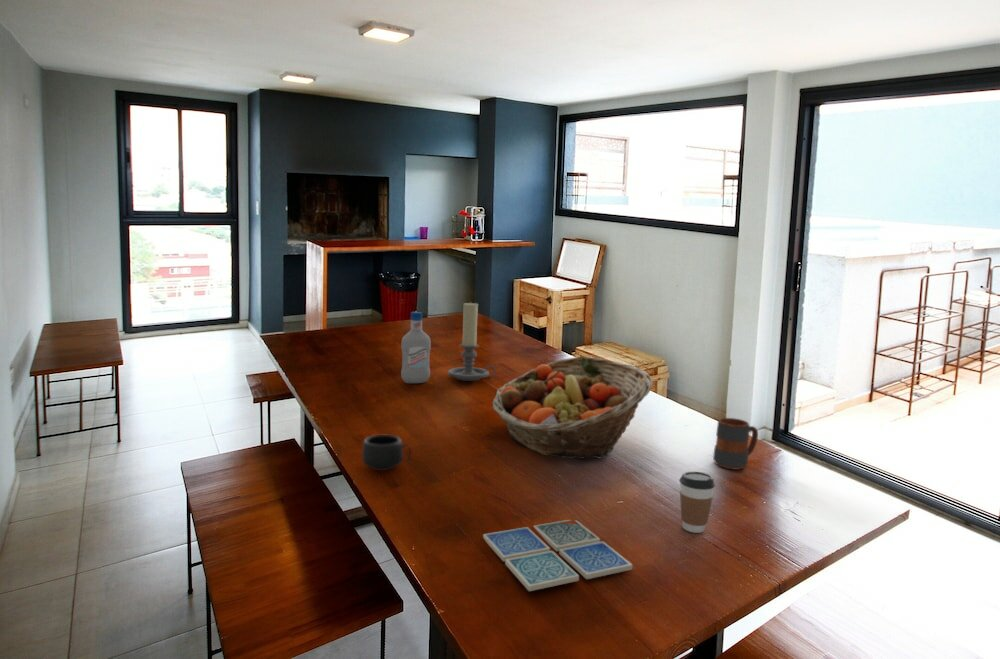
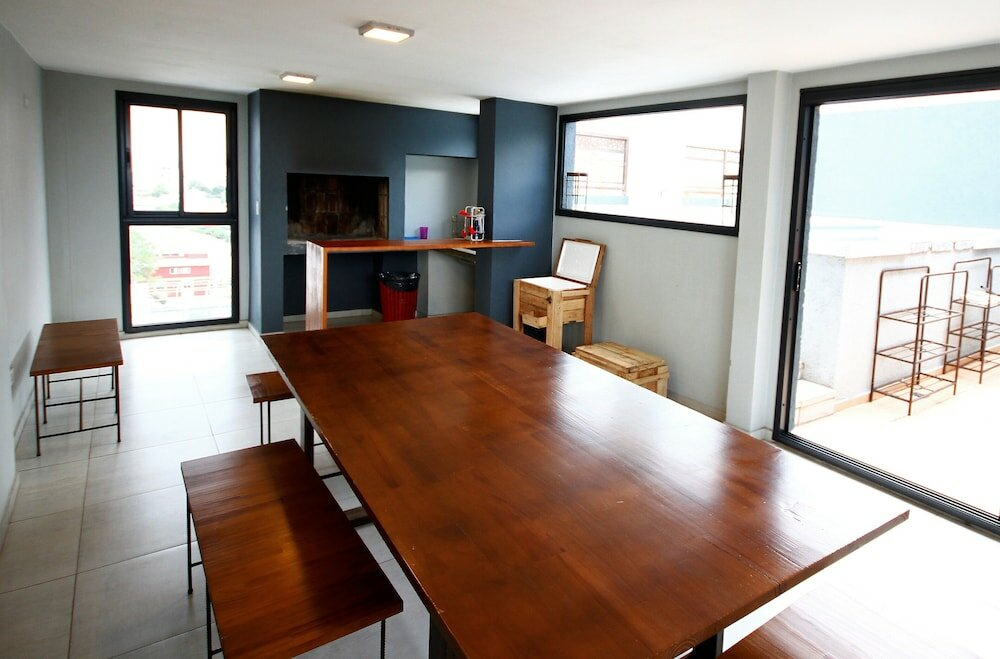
- fruit basket (569, 402)
- drink coaster (555, 550)
- candle holder (473, 340)
- mug (737, 442)
- mug (386, 453)
- bottle (416, 347)
- coffee cup (695, 502)
